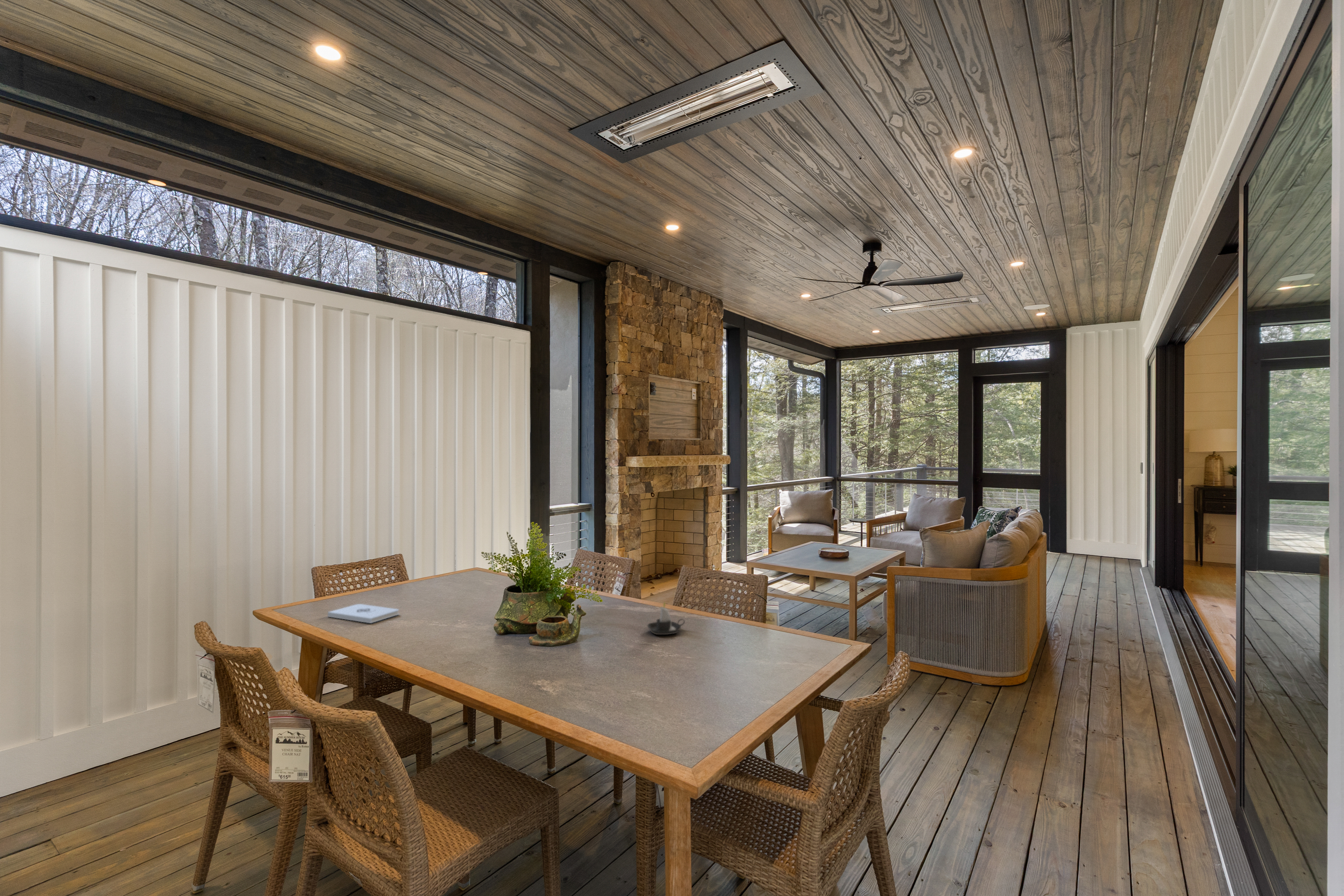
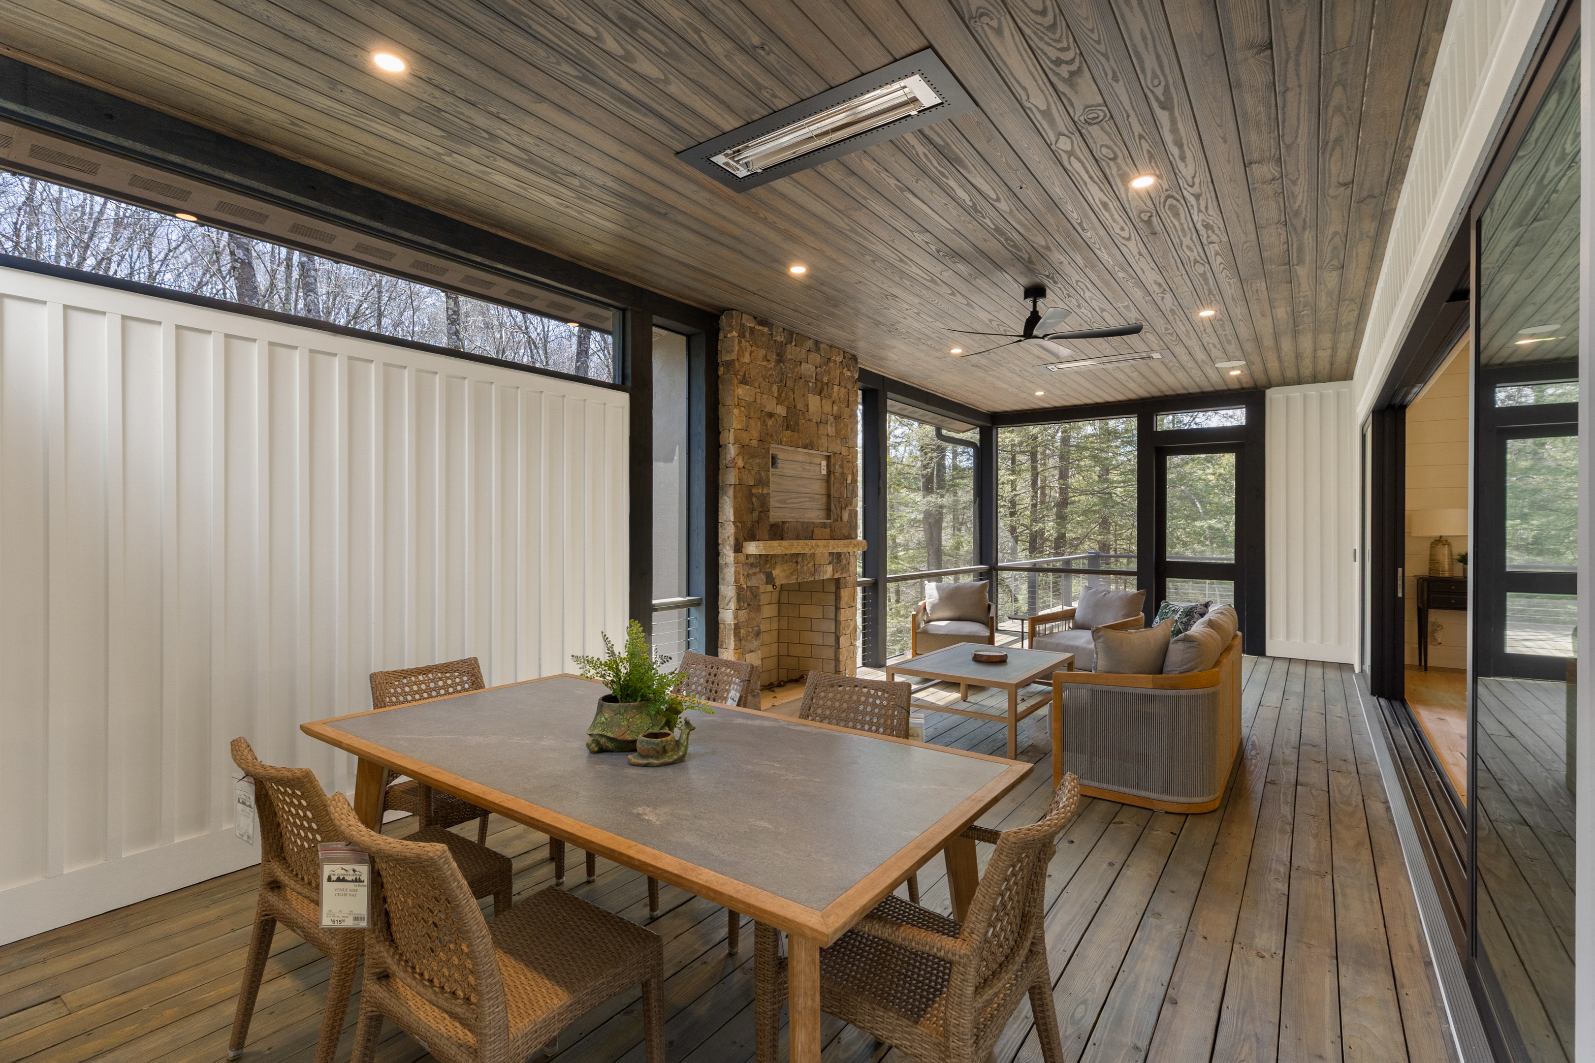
- notepad (364, 613)
- candle (666, 616)
